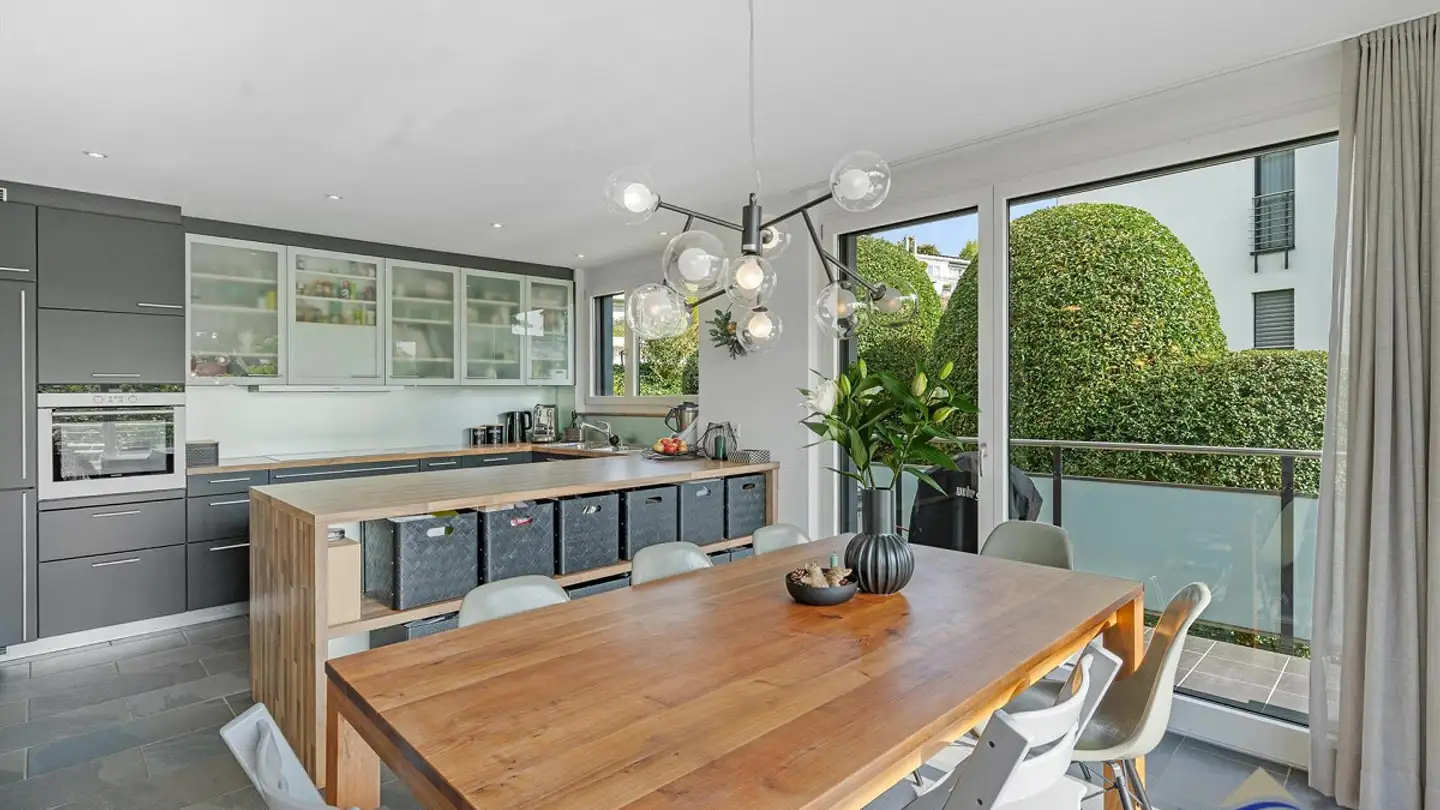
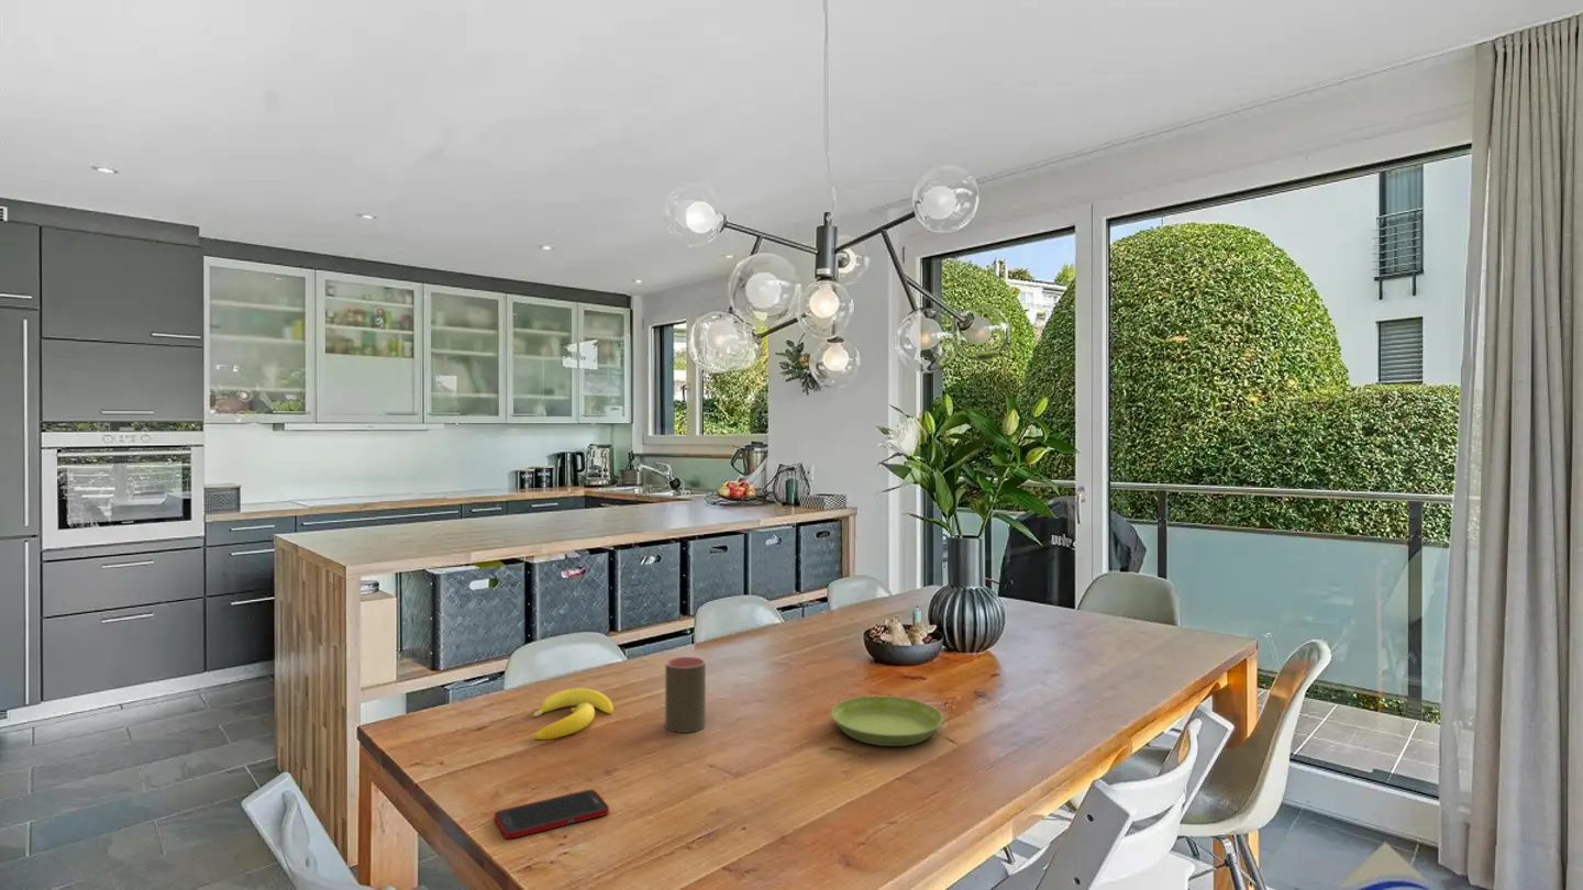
+ cup (685, 693)
+ cell phone (552, 813)
+ banana (571, 709)
+ saucer (886, 722)
